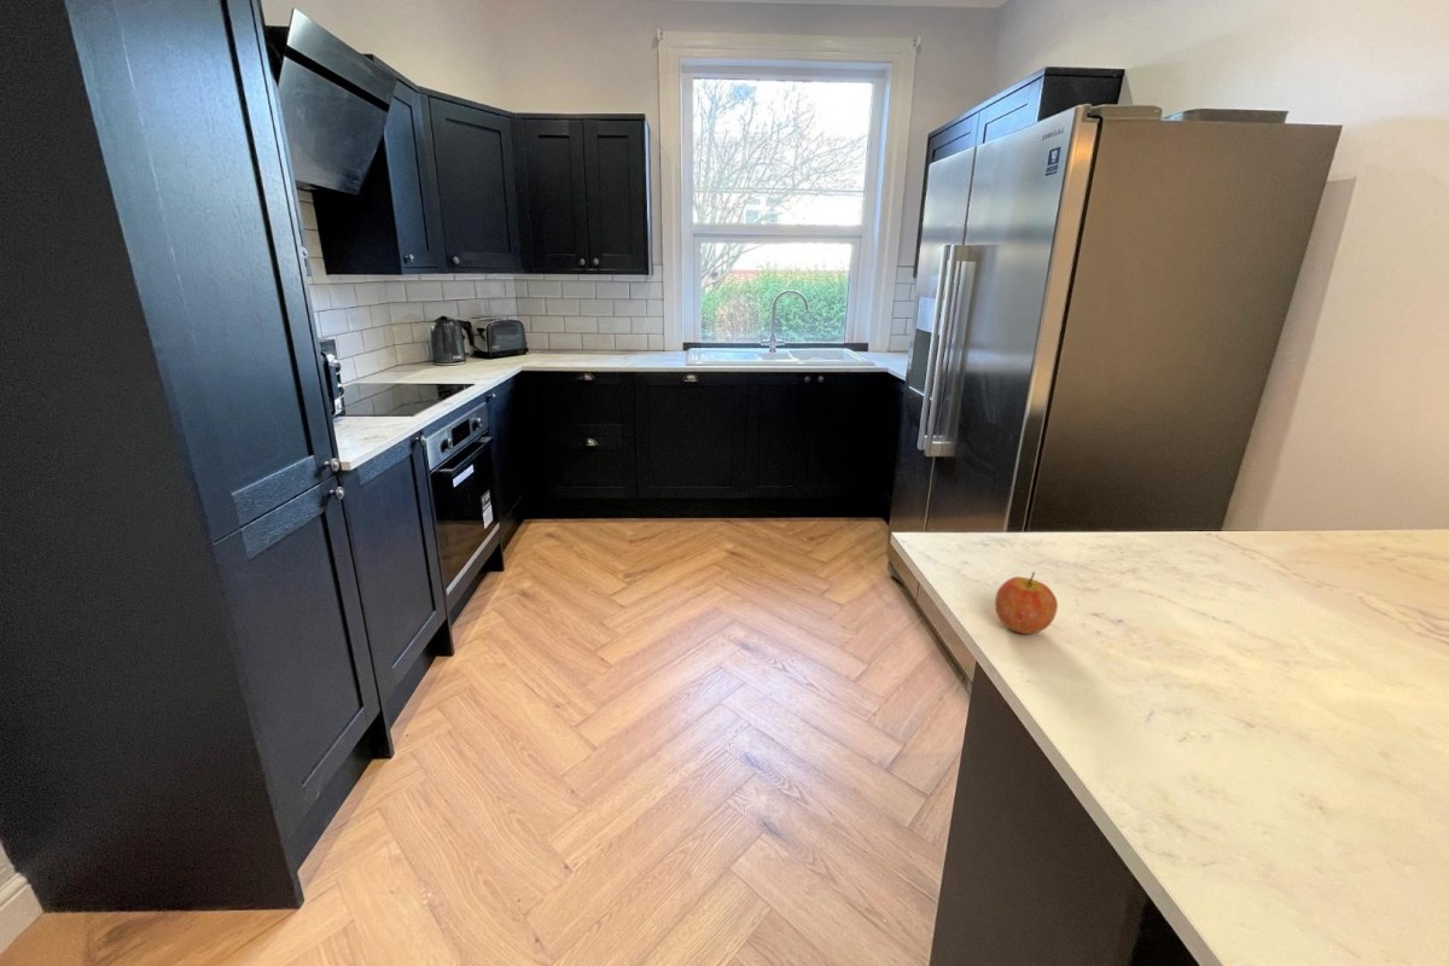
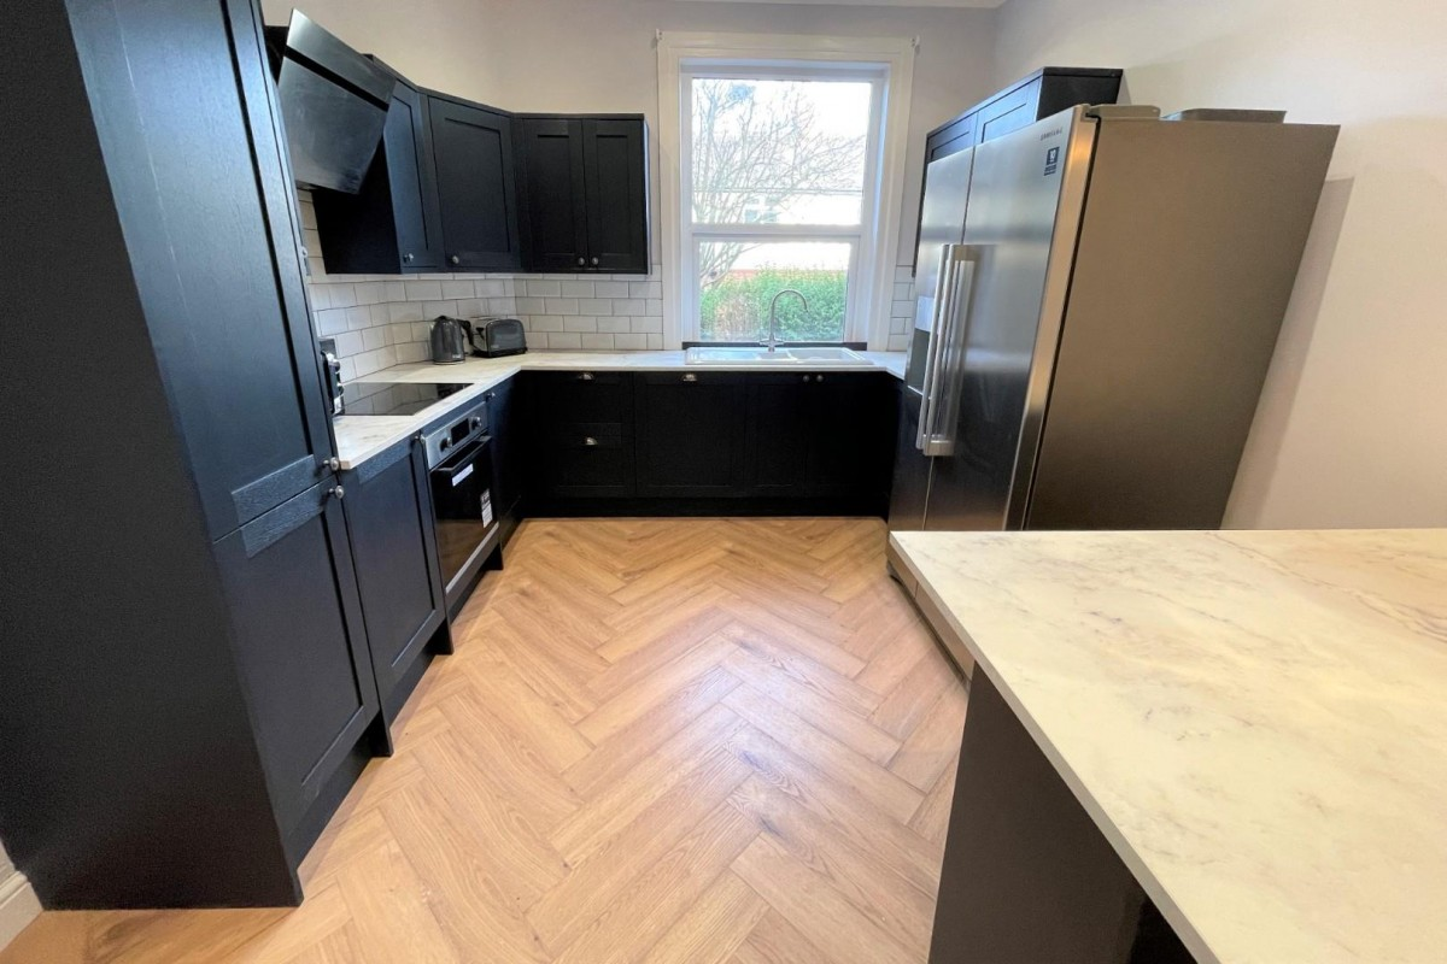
- apple (1025, 600)
